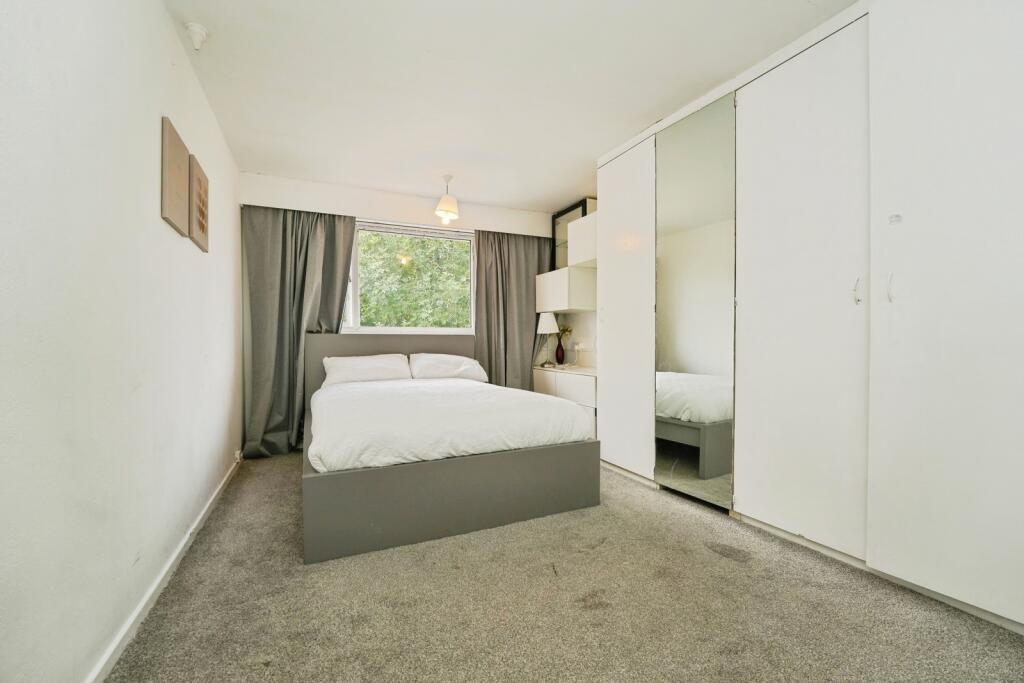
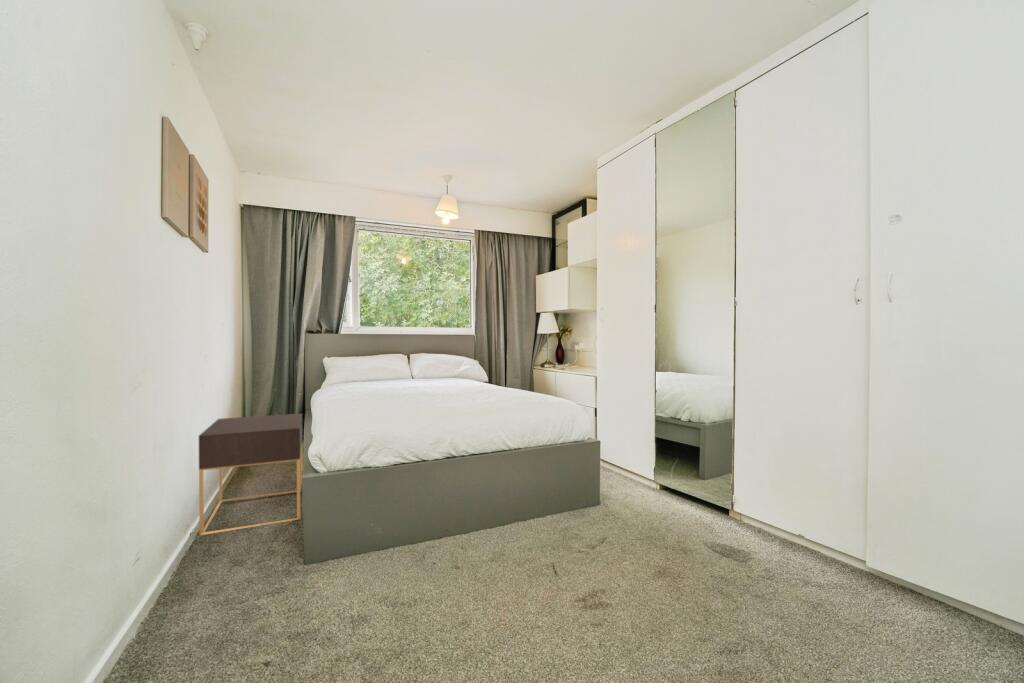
+ nightstand (257, 464)
